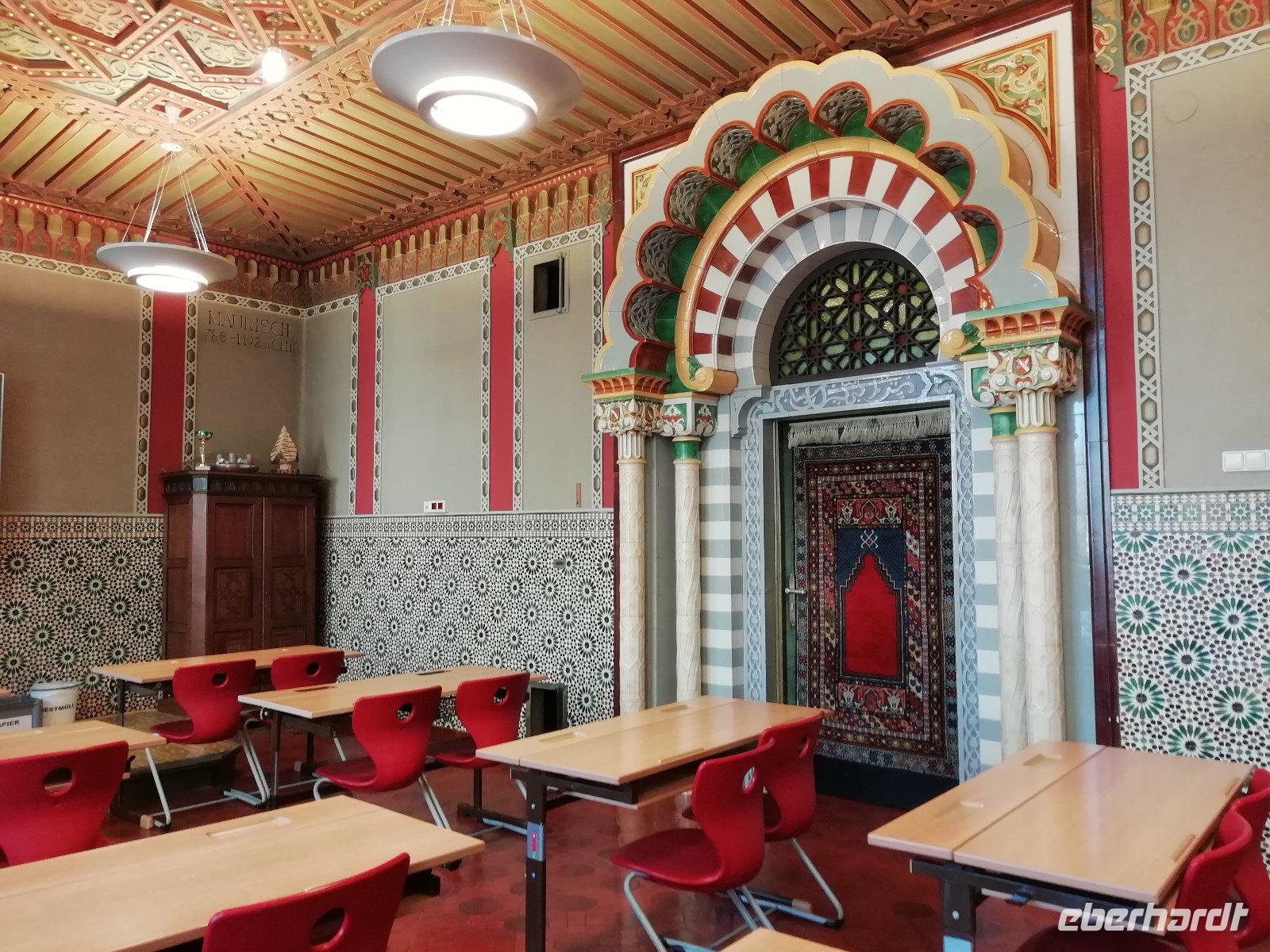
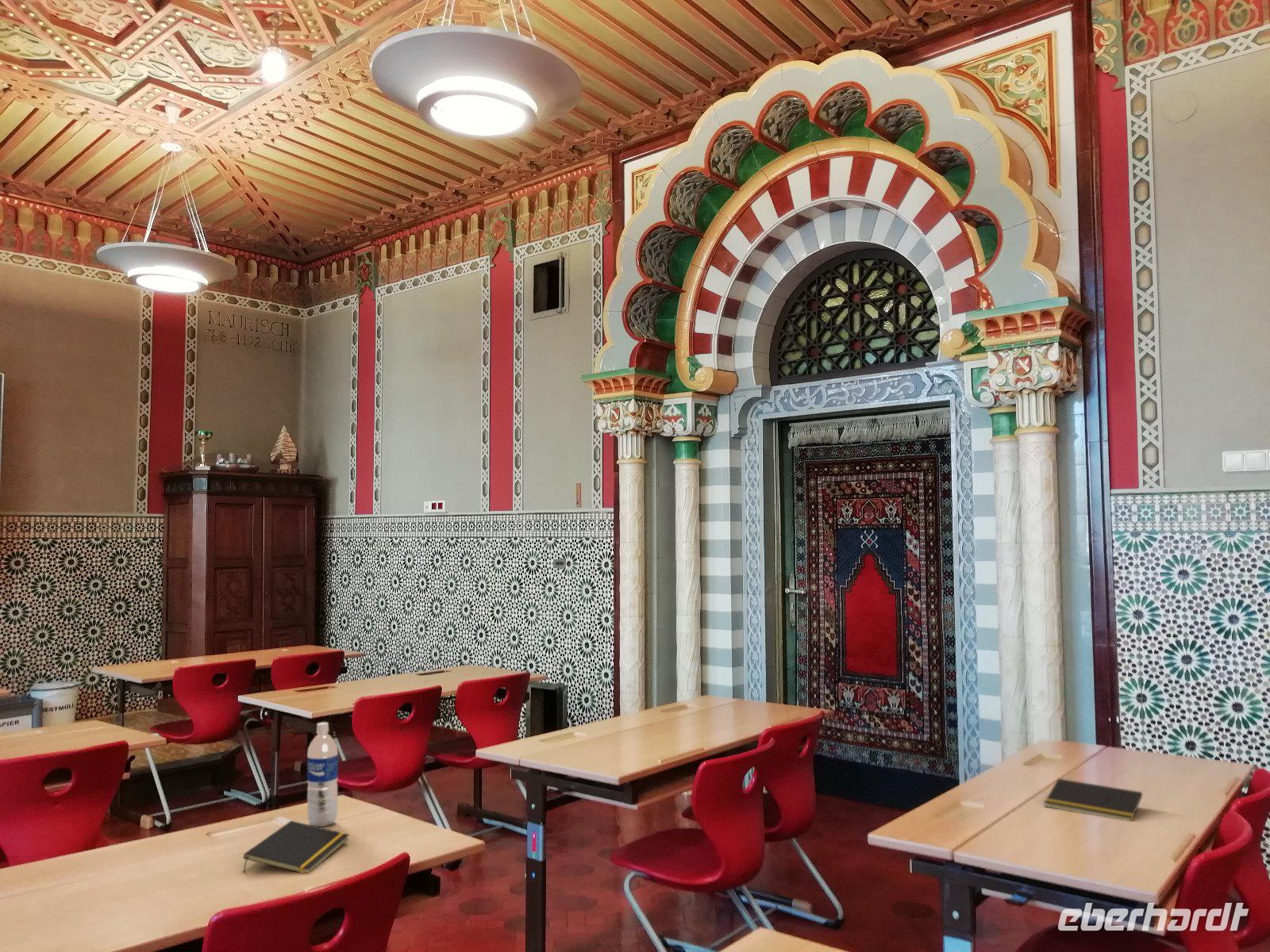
+ notepad (1093, 799)
+ notepad (298, 846)
+ water bottle (322, 773)
